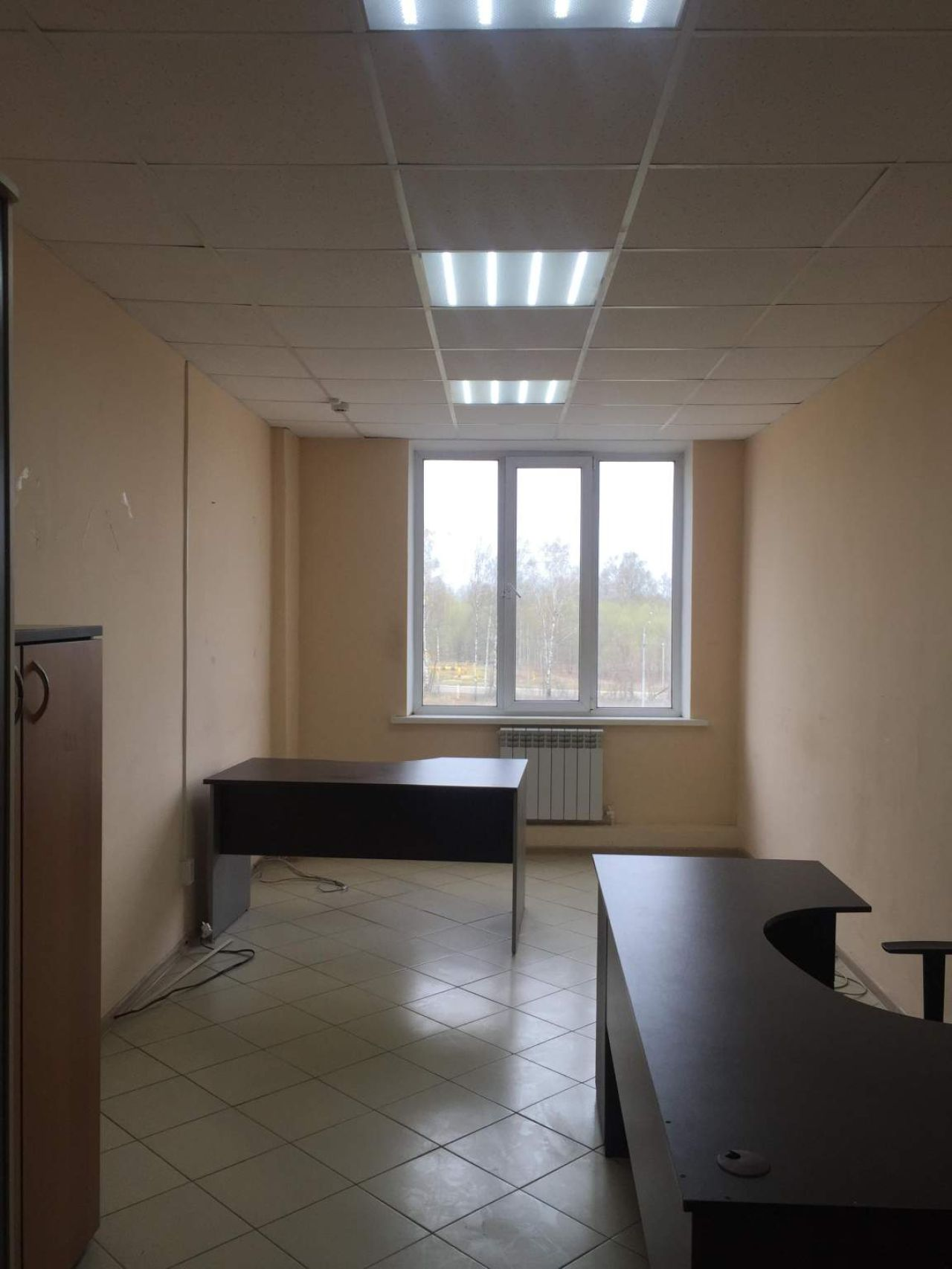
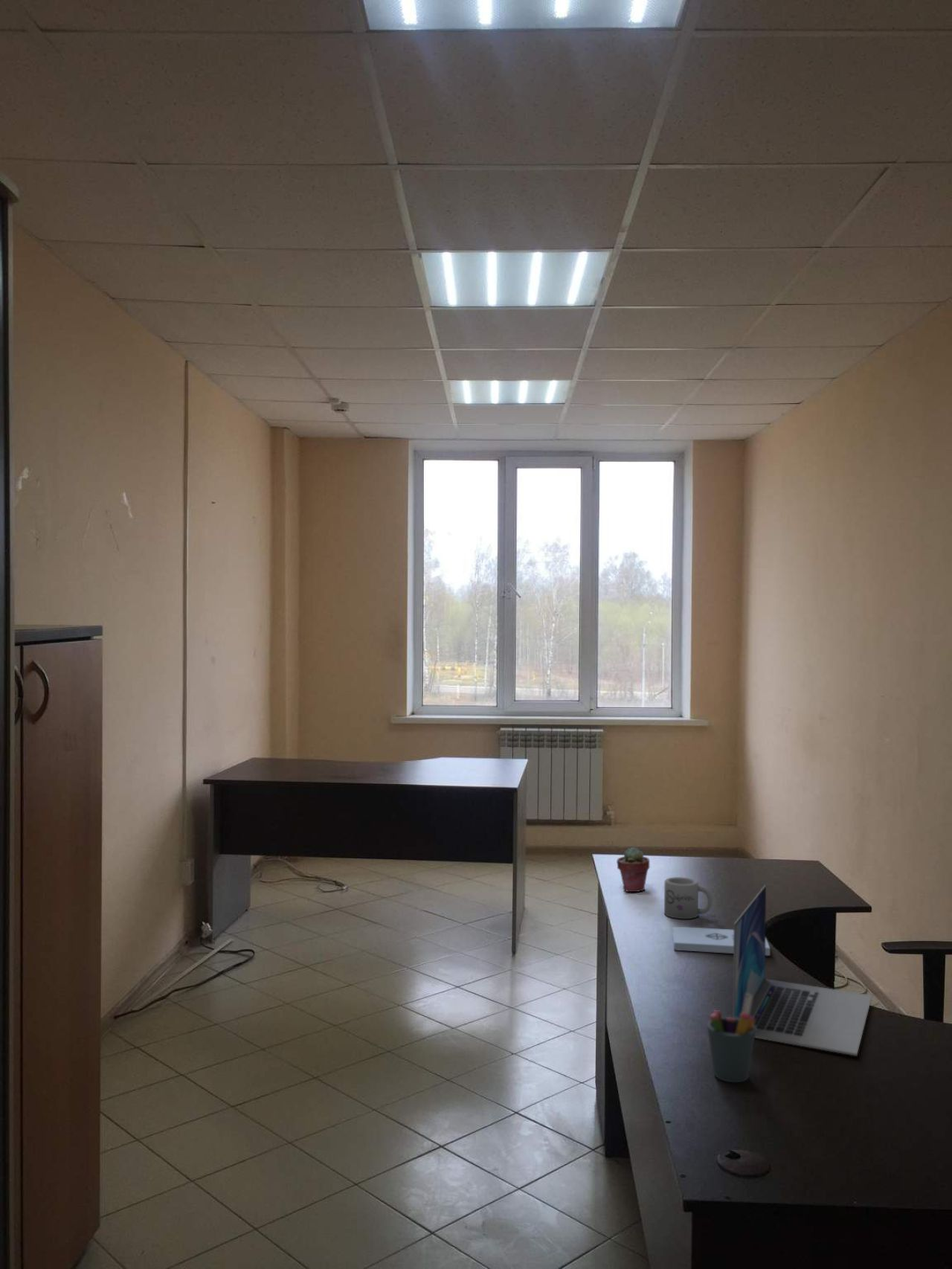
+ pen holder (731, 1037)
+ potted succulent (633, 868)
+ laptop (802, 984)
+ mug (688, 898)
+ notepad (719, 940)
